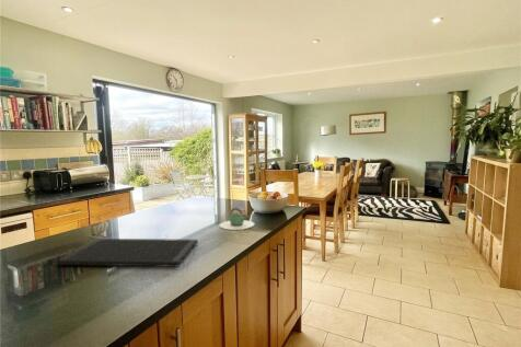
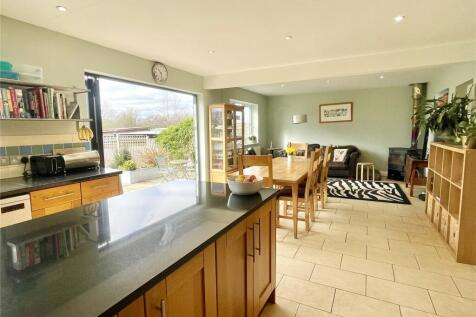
- cutting board (134, 251)
- teapot (236, 216)
